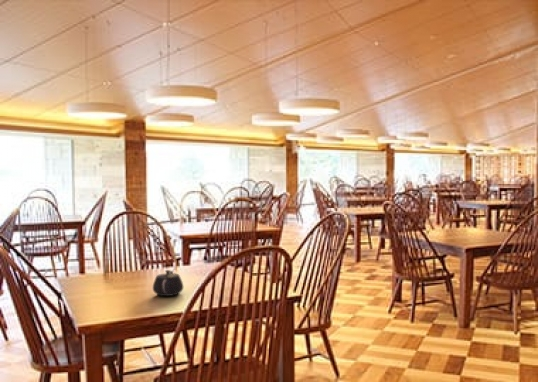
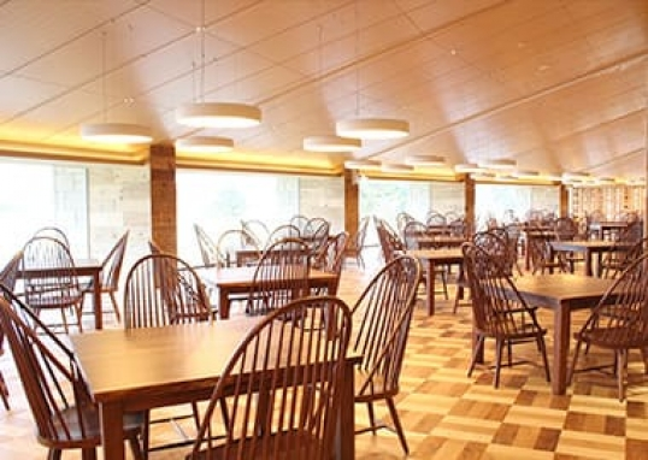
- teapot (168, 282)
